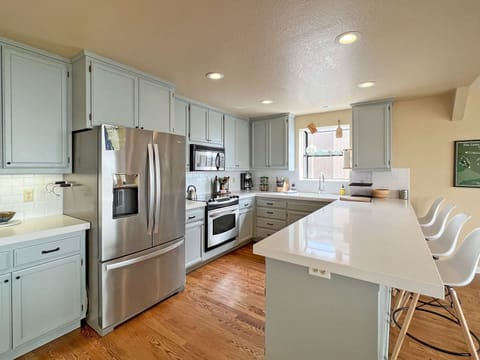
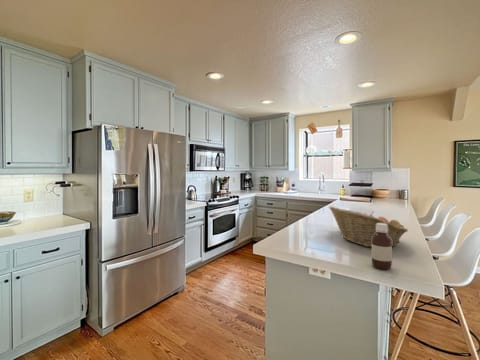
+ fruit basket (364, 223)
+ bottle (381, 245)
